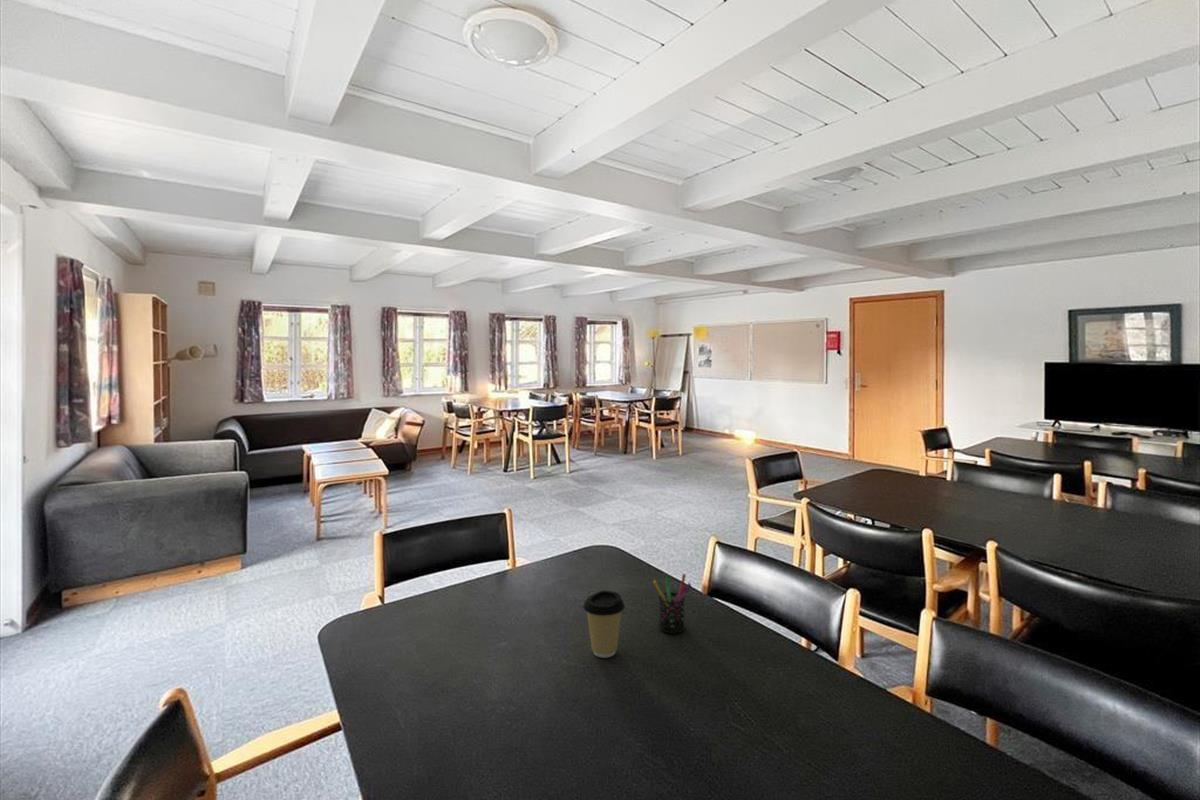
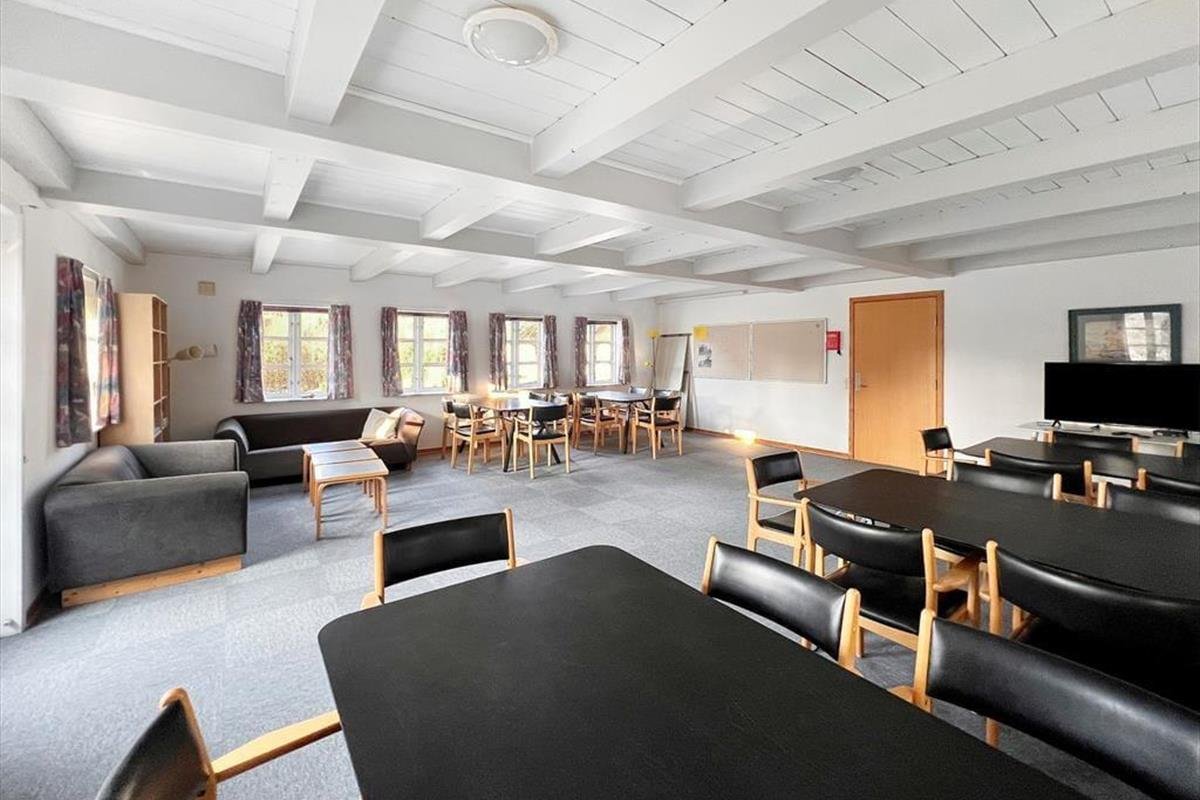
- coffee cup (604, 624)
- pen holder (672, 600)
